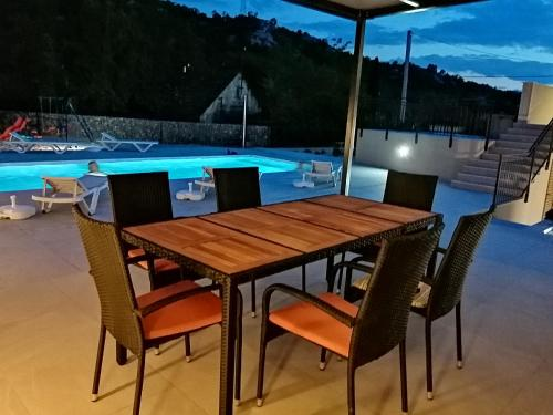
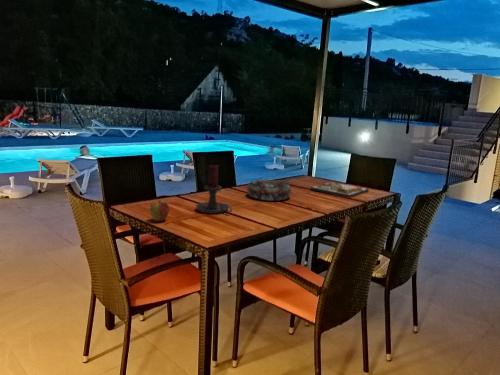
+ decorative bowl (269, 190)
+ candle holder (216, 188)
+ apple (159, 210)
+ dinner plate (340, 186)
